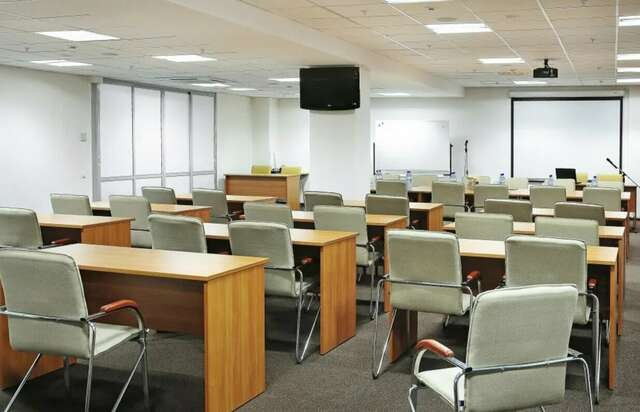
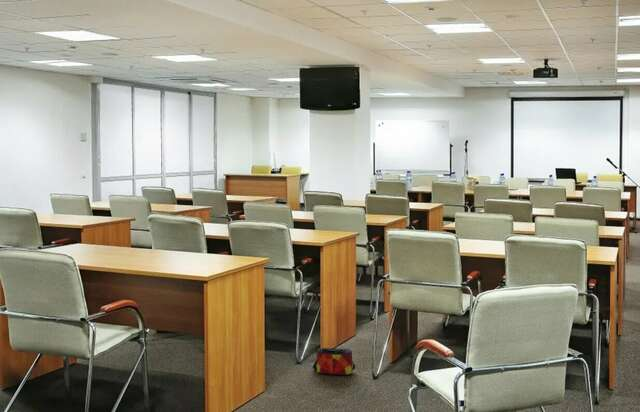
+ bag (333, 360)
